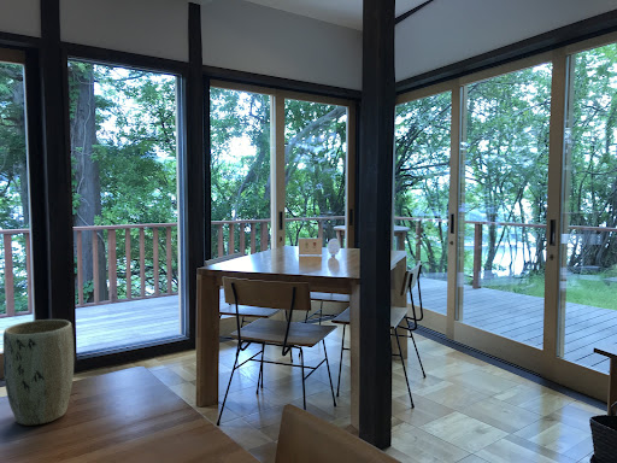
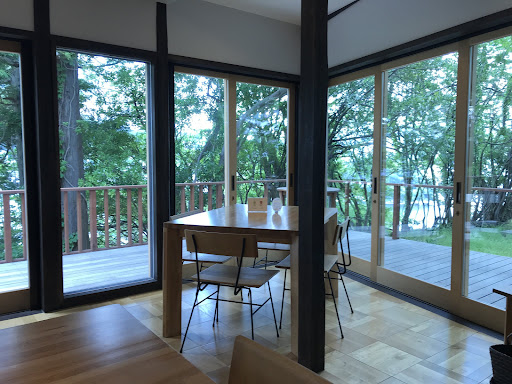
- plant pot (40, 370)
